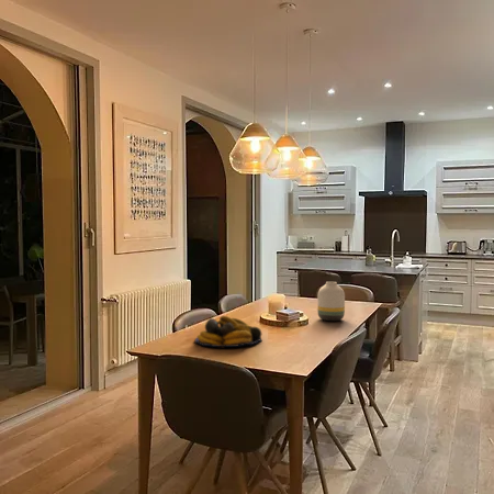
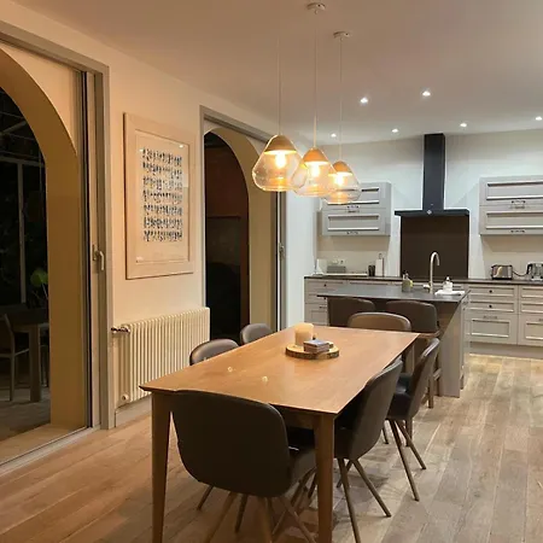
- vase (330, 301)
- fruit bowl (227, 328)
